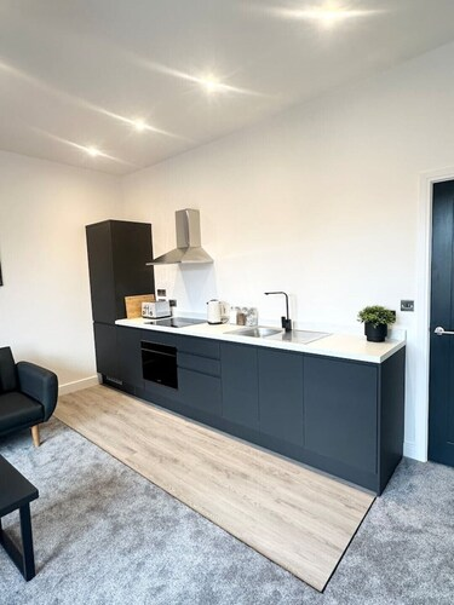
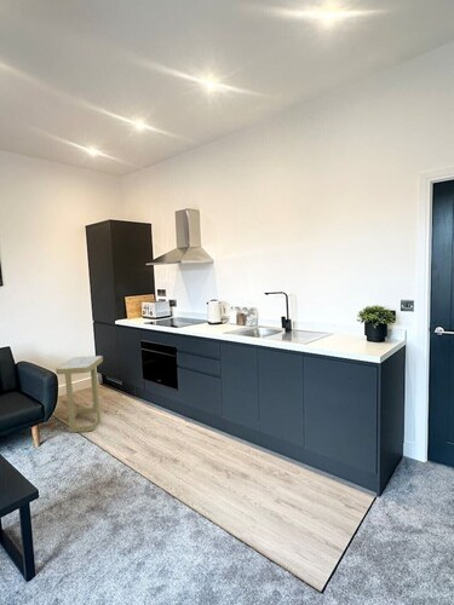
+ side table (92, 391)
